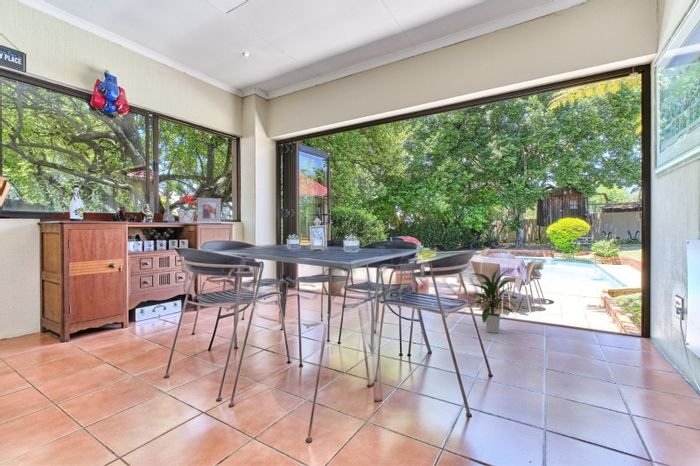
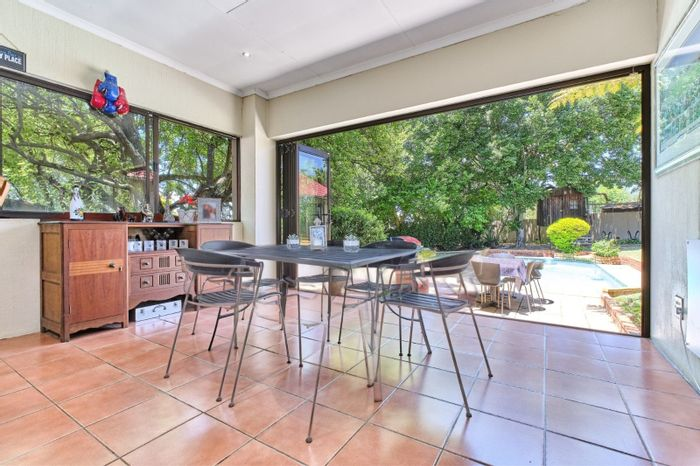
- indoor plant (490, 299)
